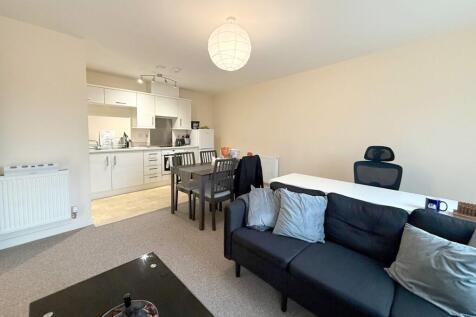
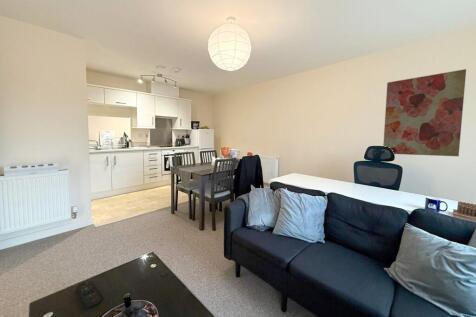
+ wall art (419, 116)
+ remote control (88, 293)
